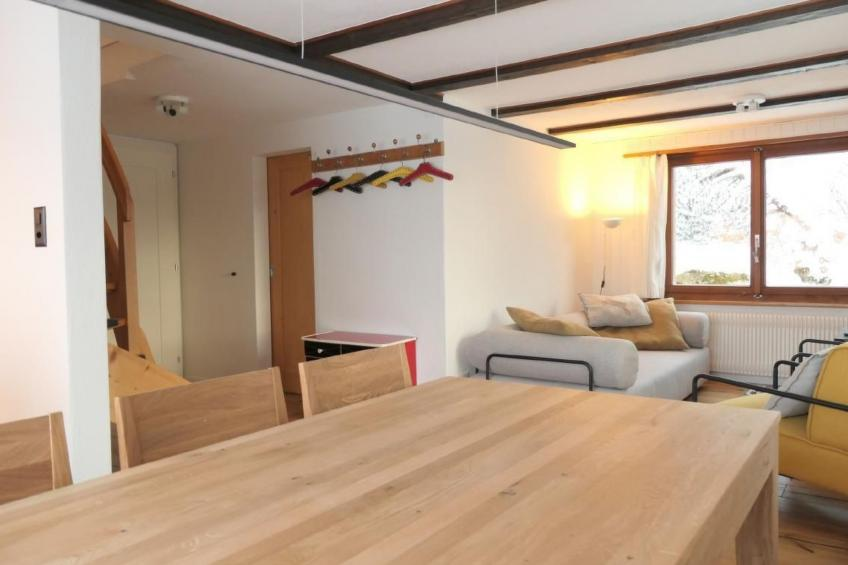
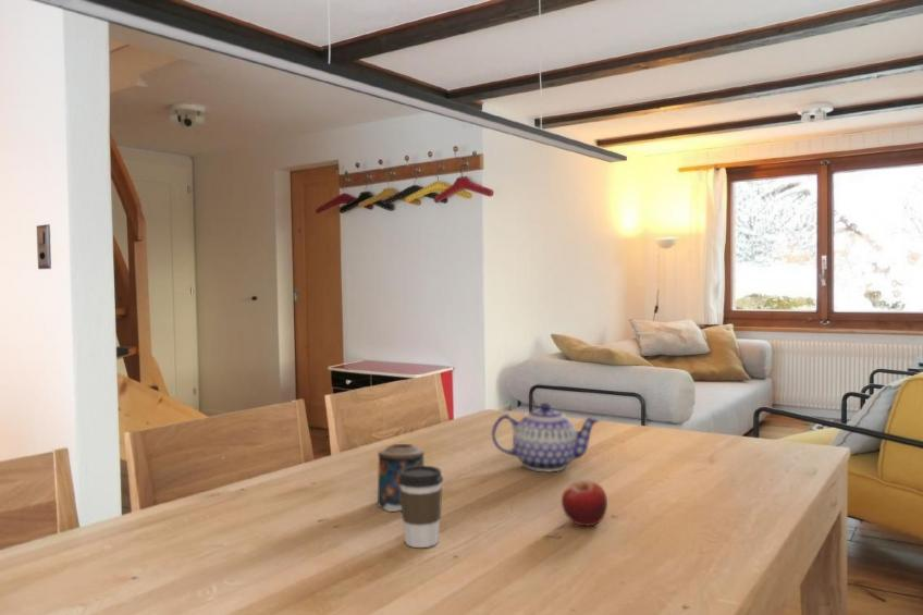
+ candle (403, 468)
+ fruit (584, 502)
+ coffee cup (420, 506)
+ teapot (545, 434)
